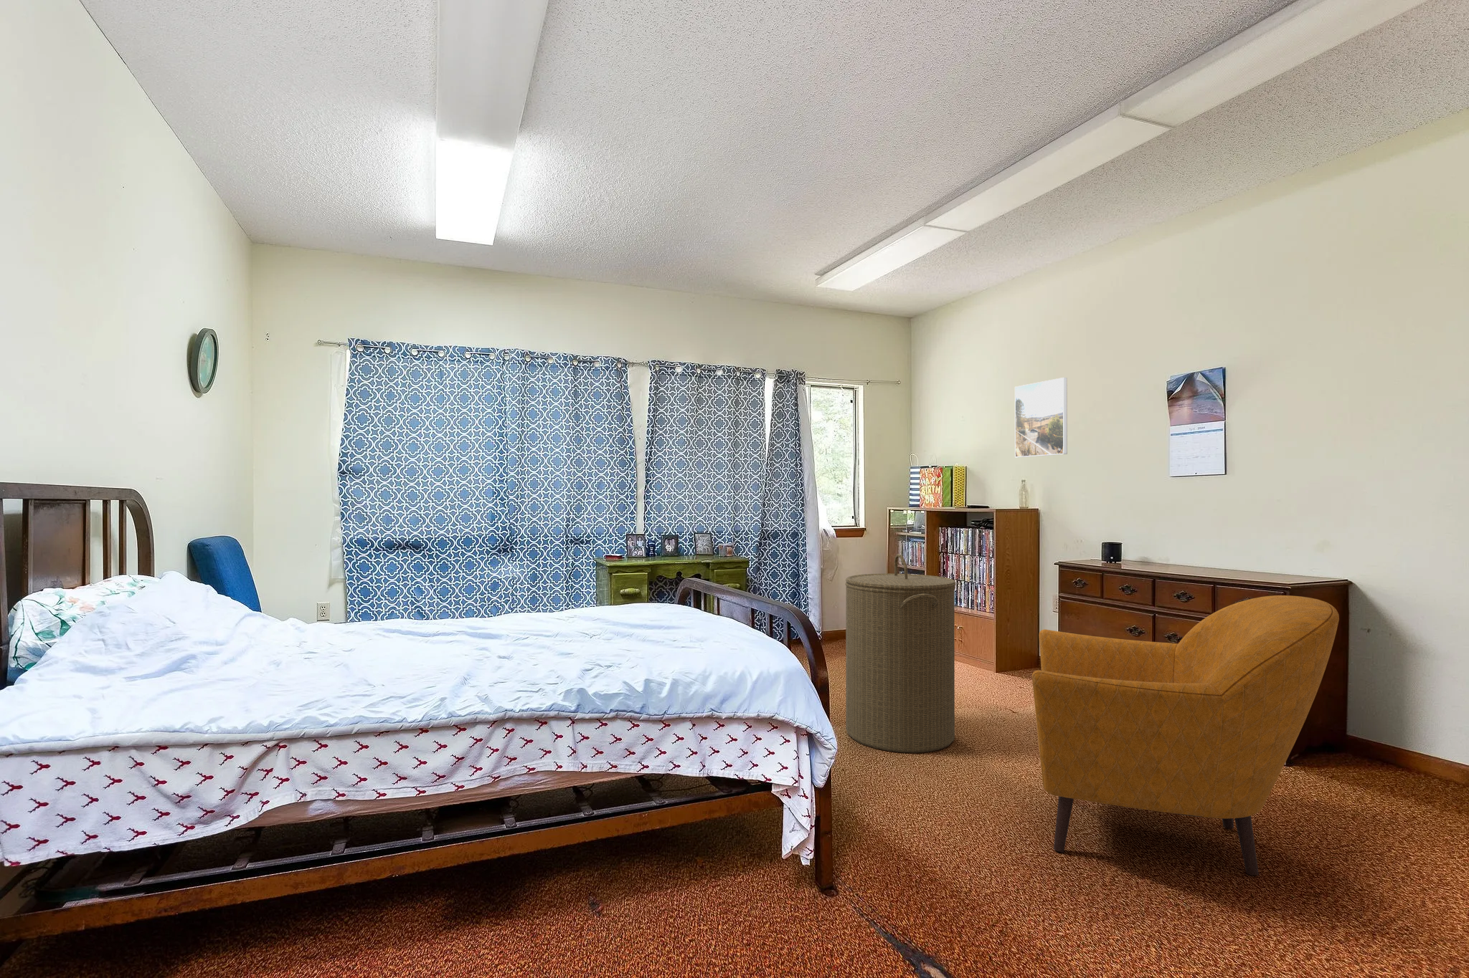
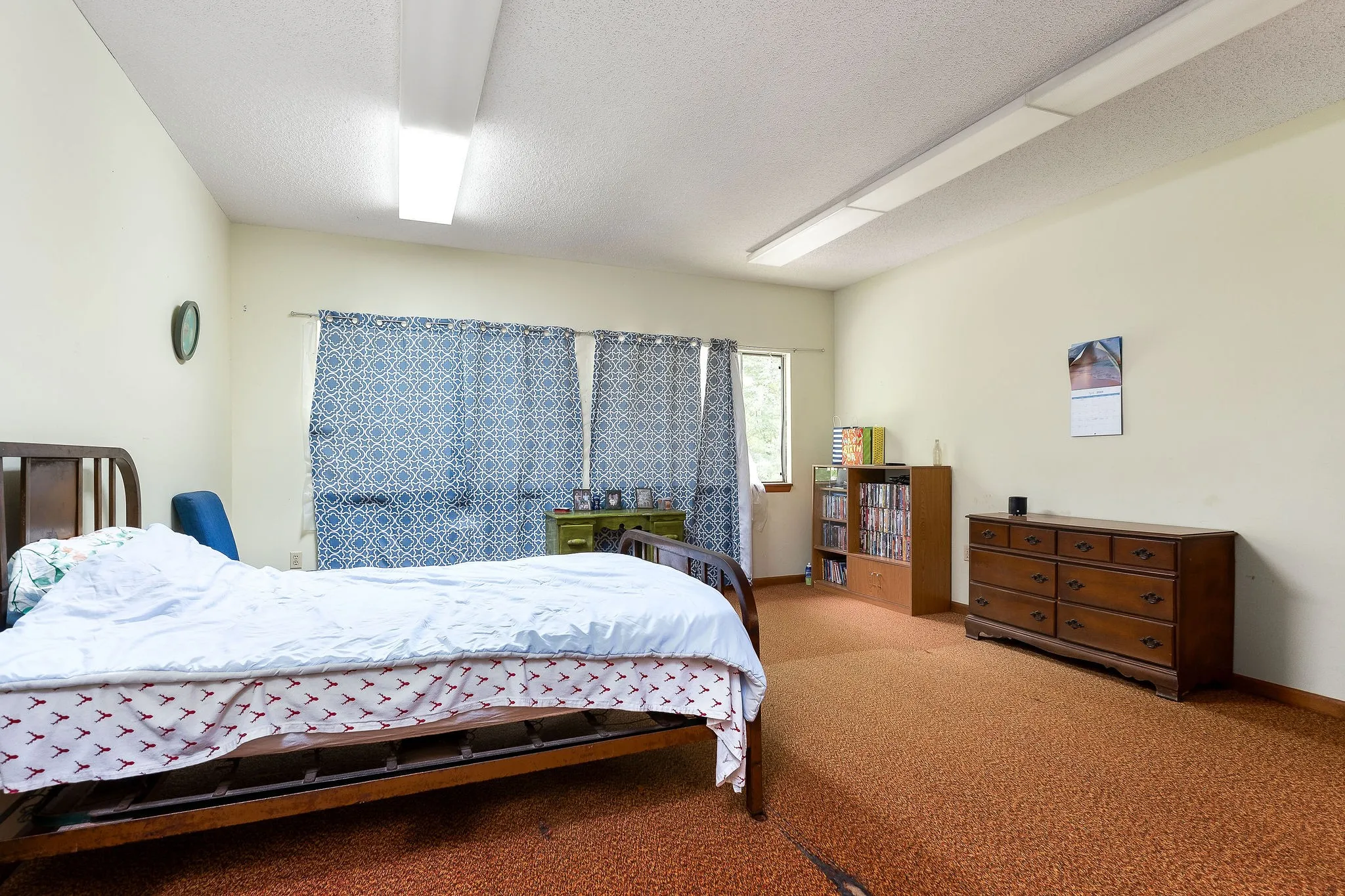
- laundry hamper (900, 644)
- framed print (1040, 419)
- armchair (1171, 714)
